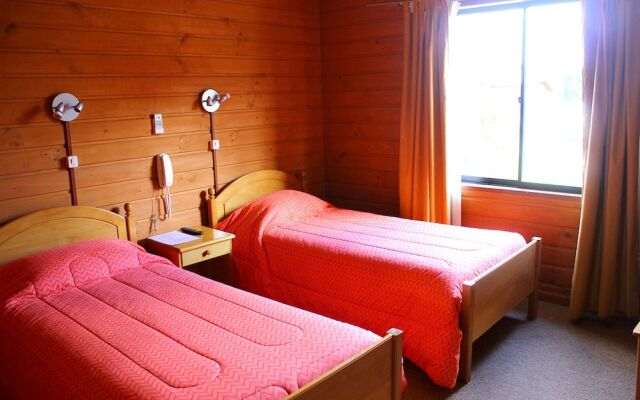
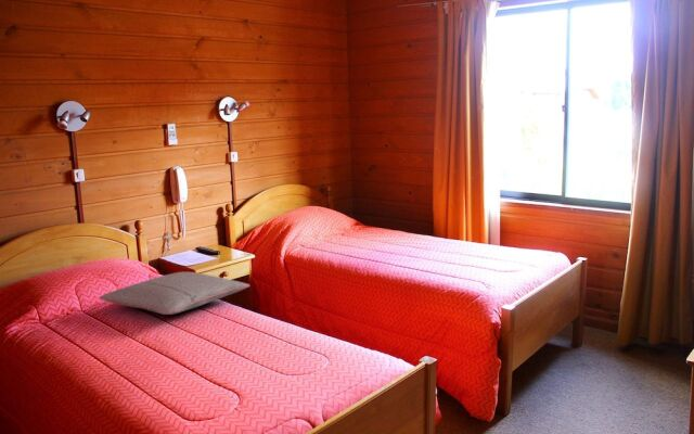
+ pillow (176, 291)
